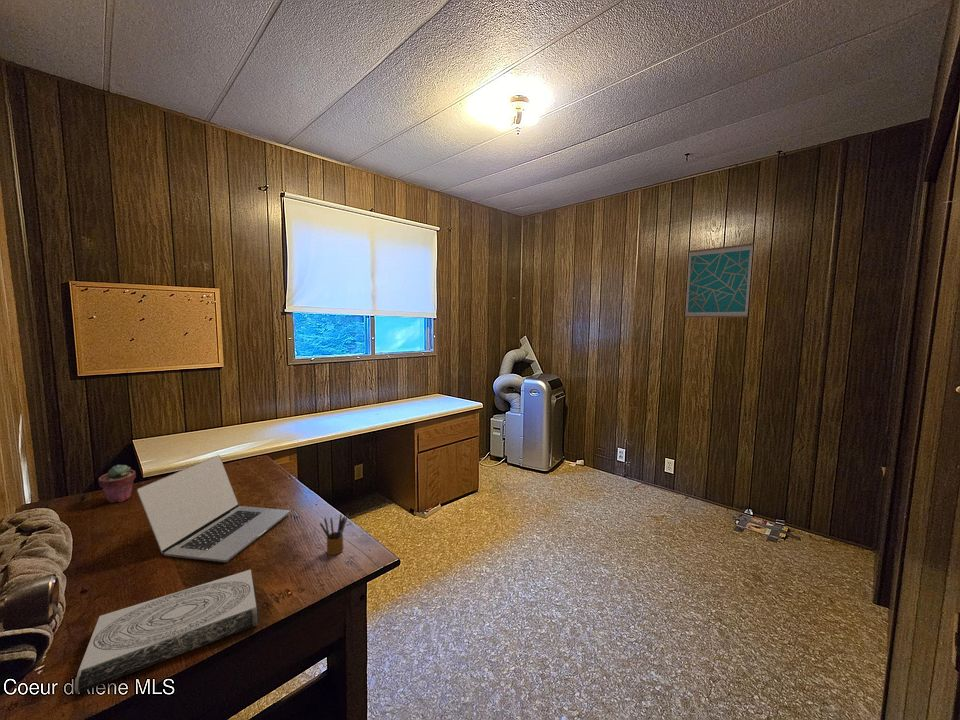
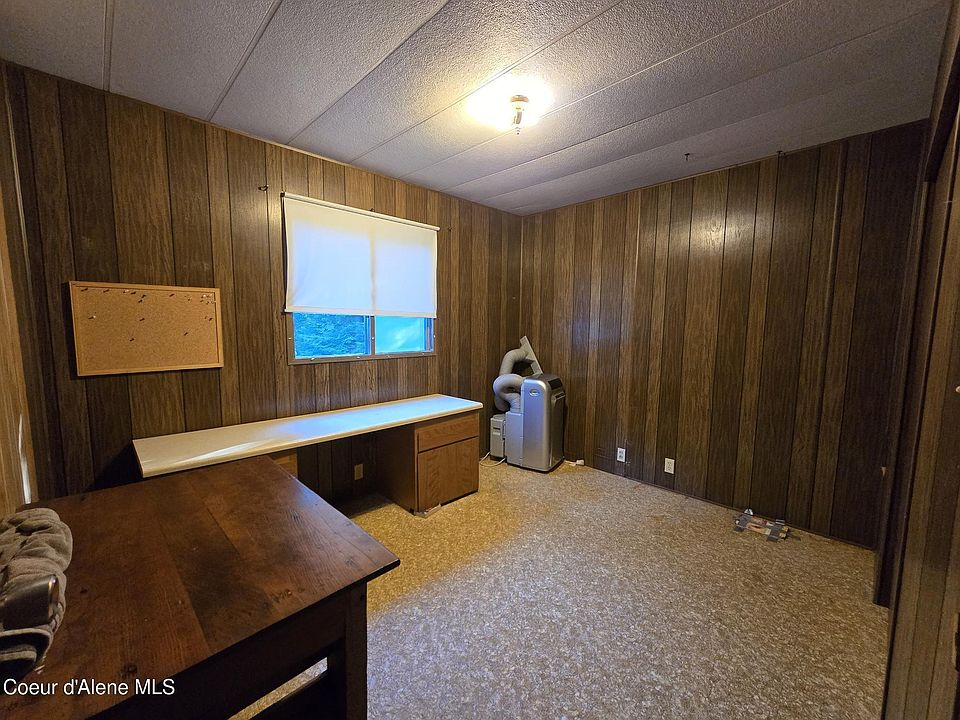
- wall art (717, 282)
- potted succulent (118, 482)
- book (179, 621)
- pencil box (334, 533)
- laptop (221, 502)
